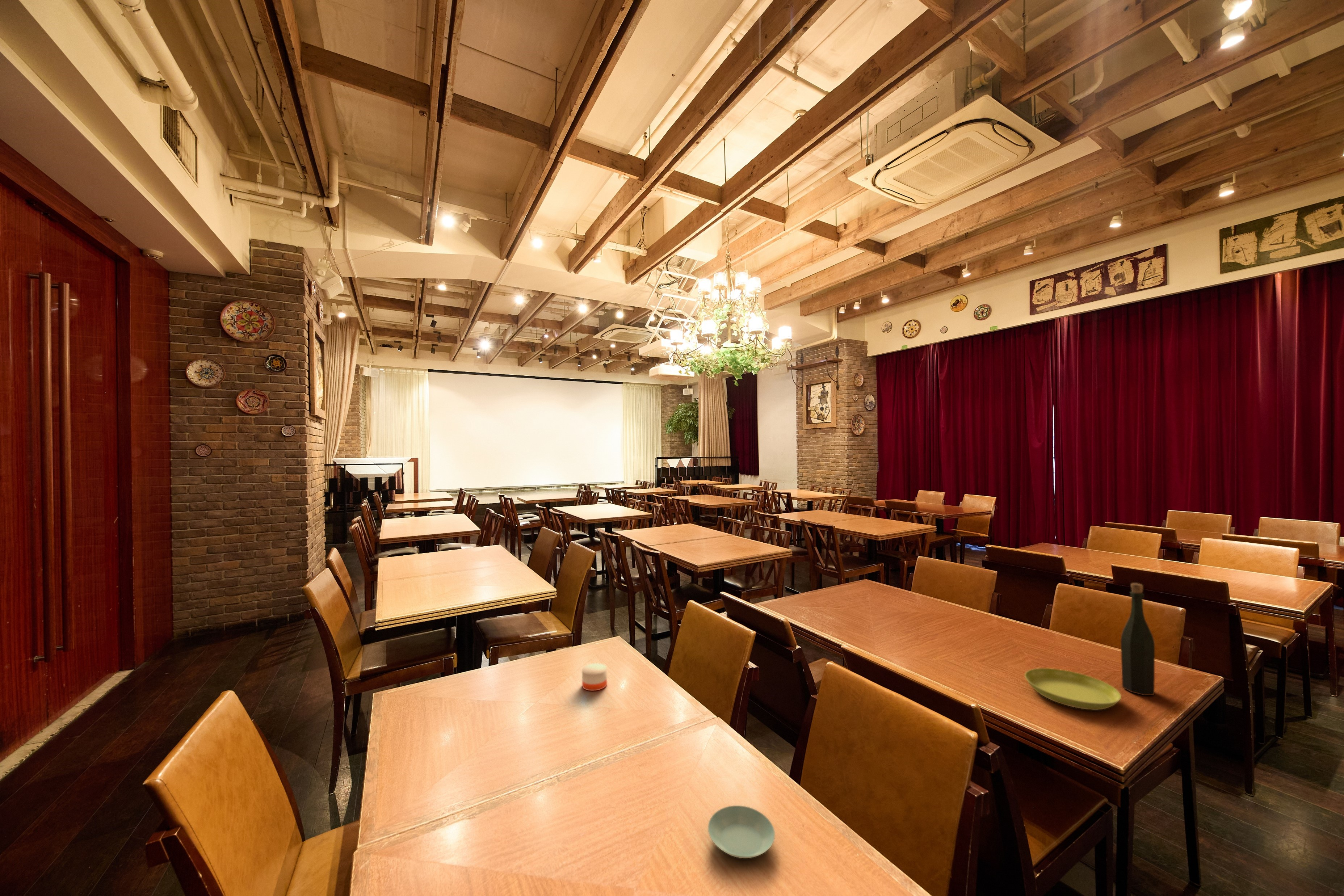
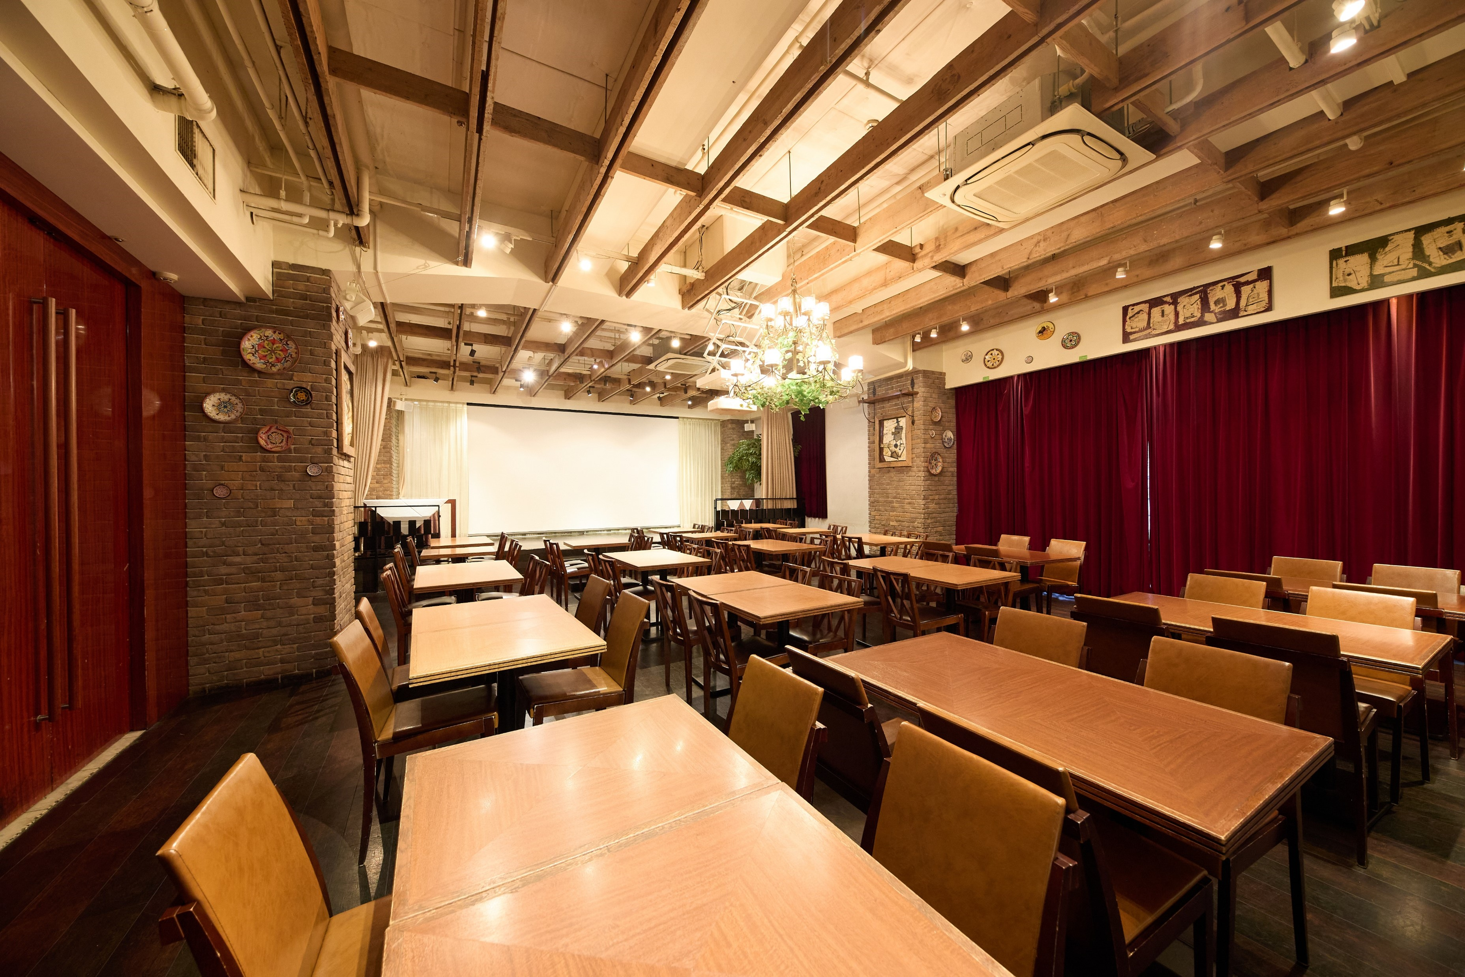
- candle (594, 668)
- bottle (1137, 637)
- saucer (741, 835)
- saucer (1071, 690)
